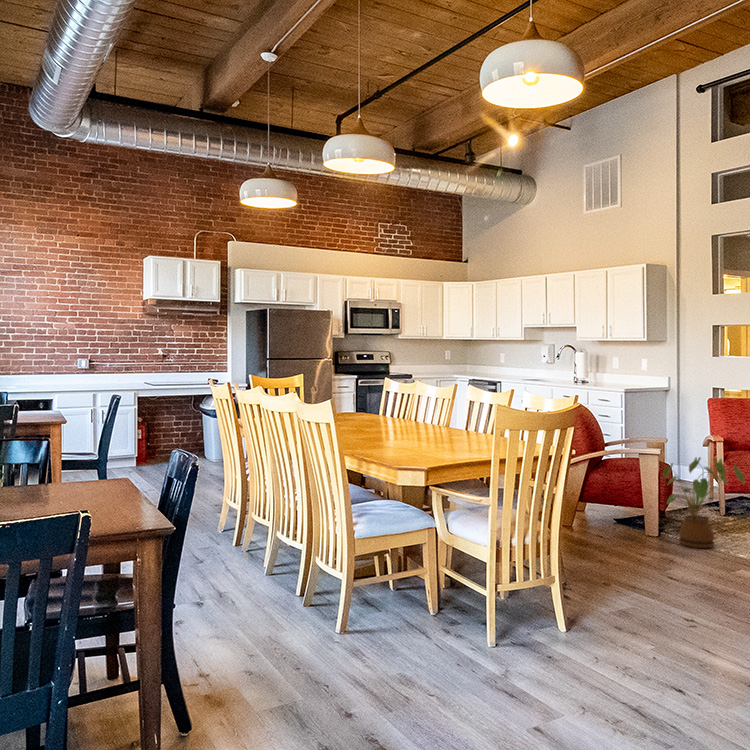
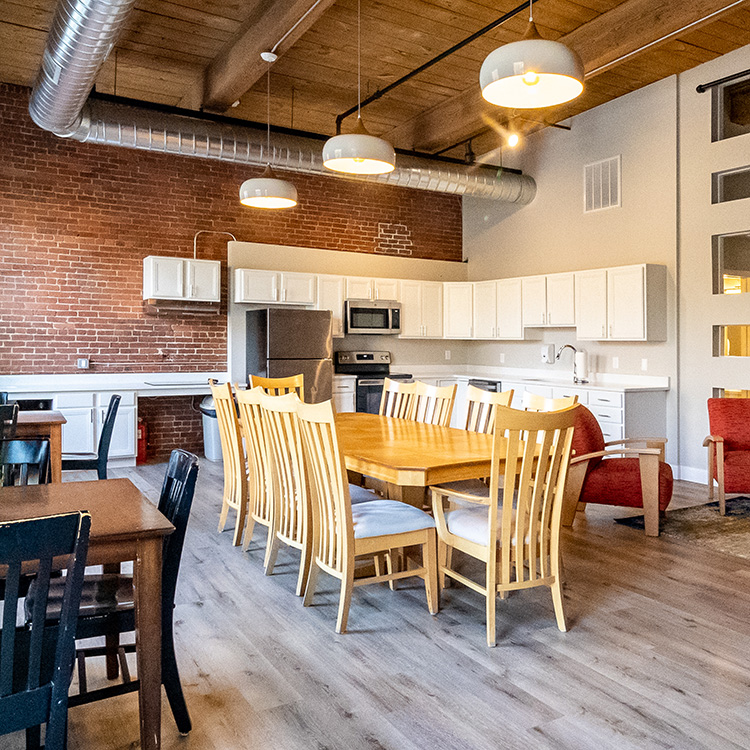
- house plant (700, 502)
